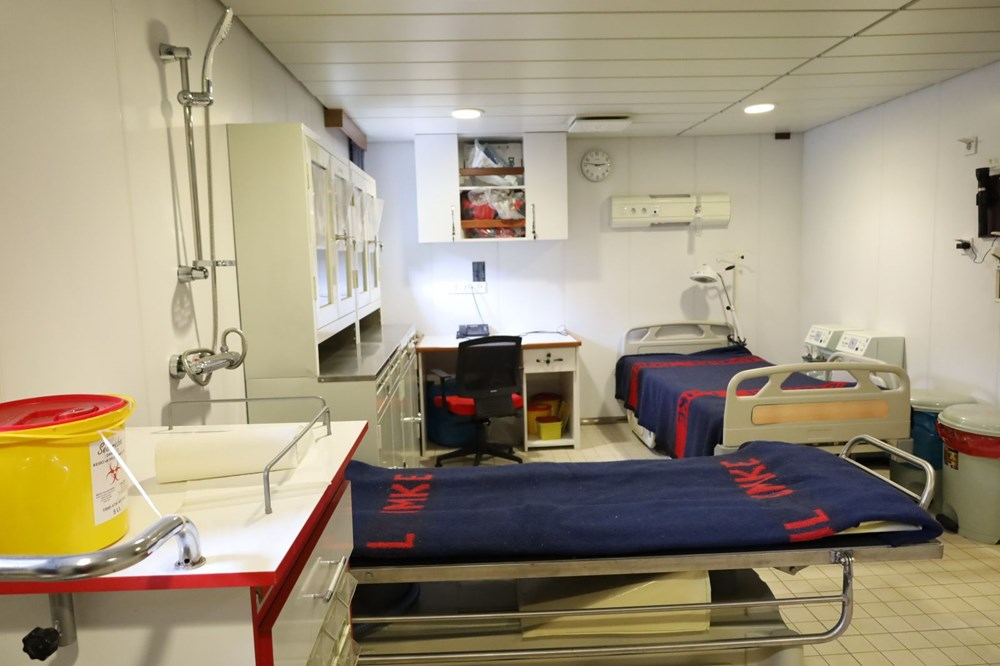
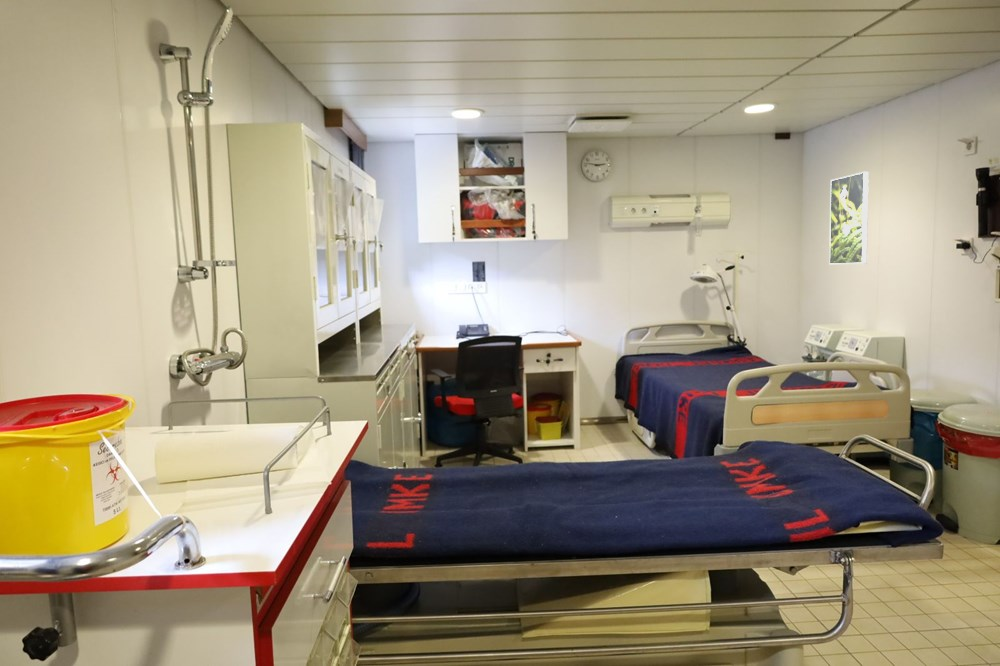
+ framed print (847, 220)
